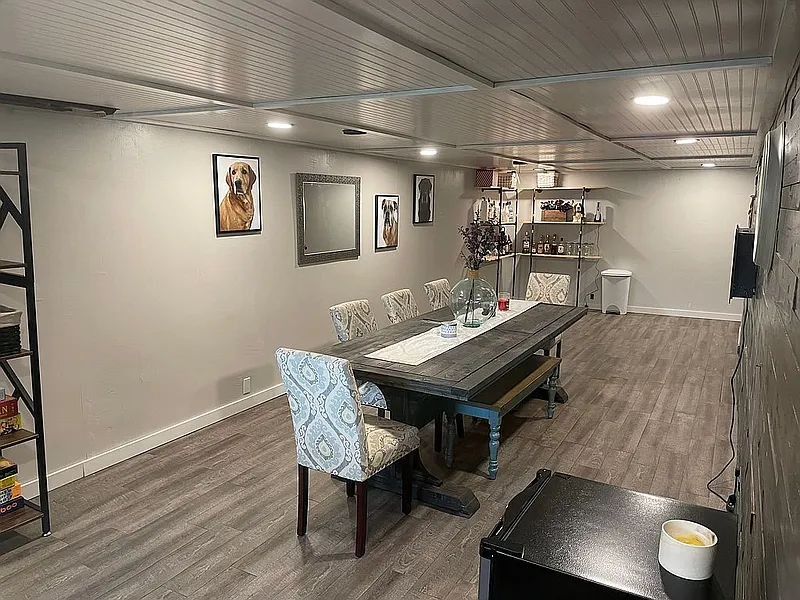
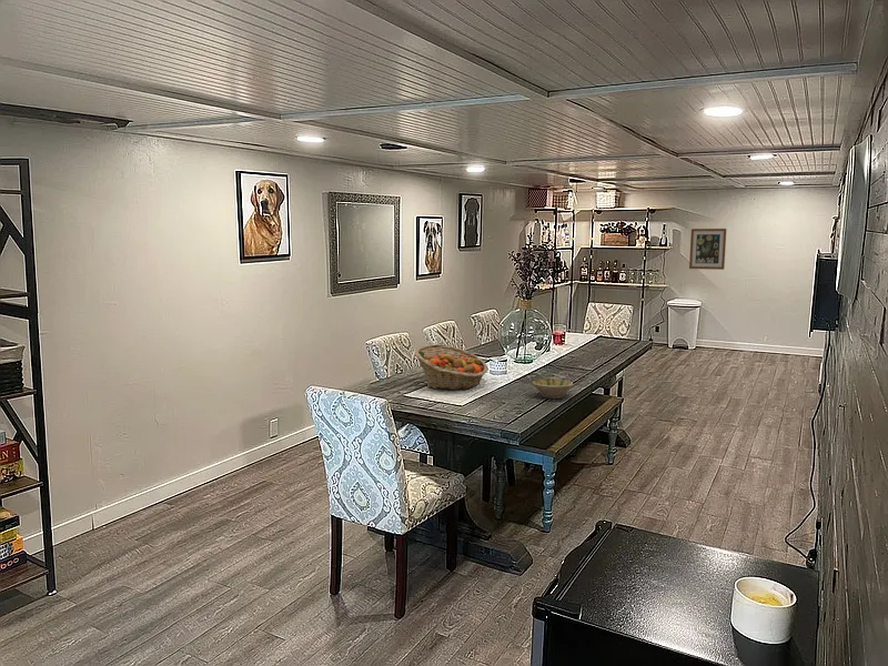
+ fruit basket (451, 365)
+ wall art (707, 249)
+ bowl (552, 389)
